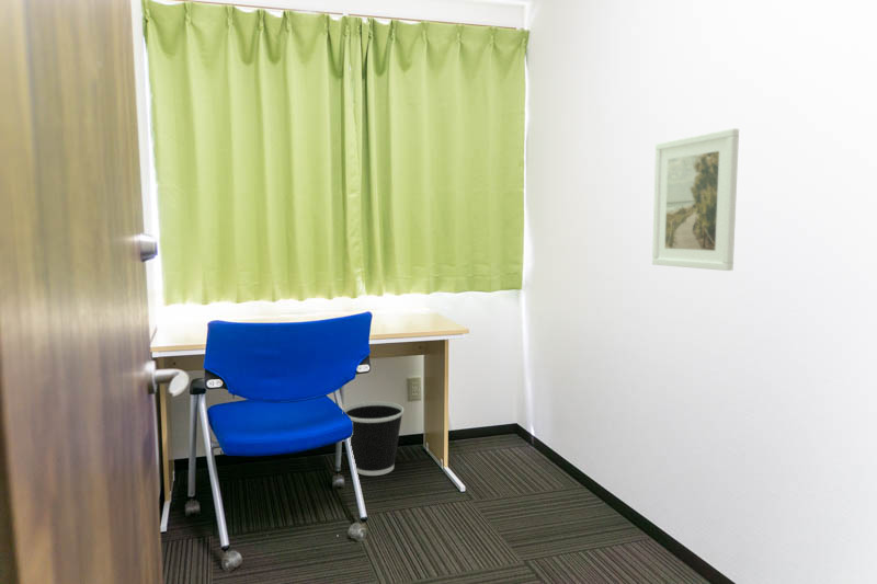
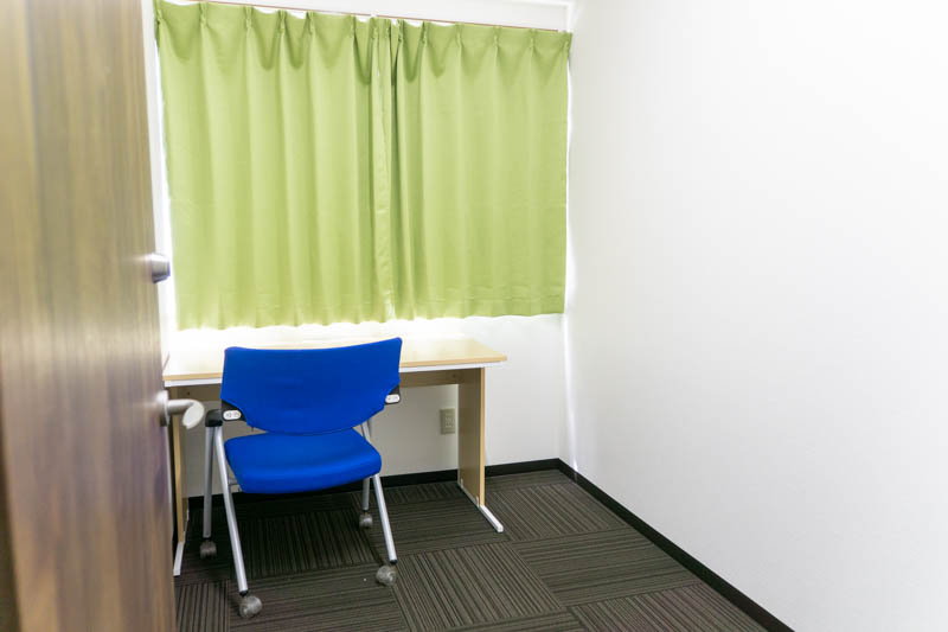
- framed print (691, 203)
- wastebasket (374, 438)
